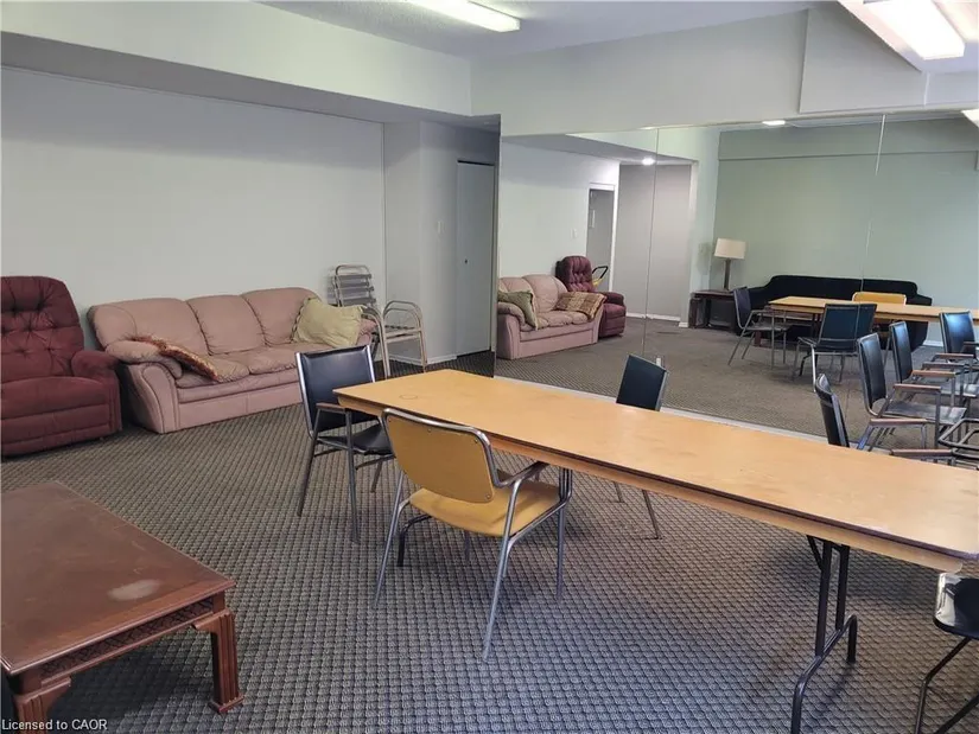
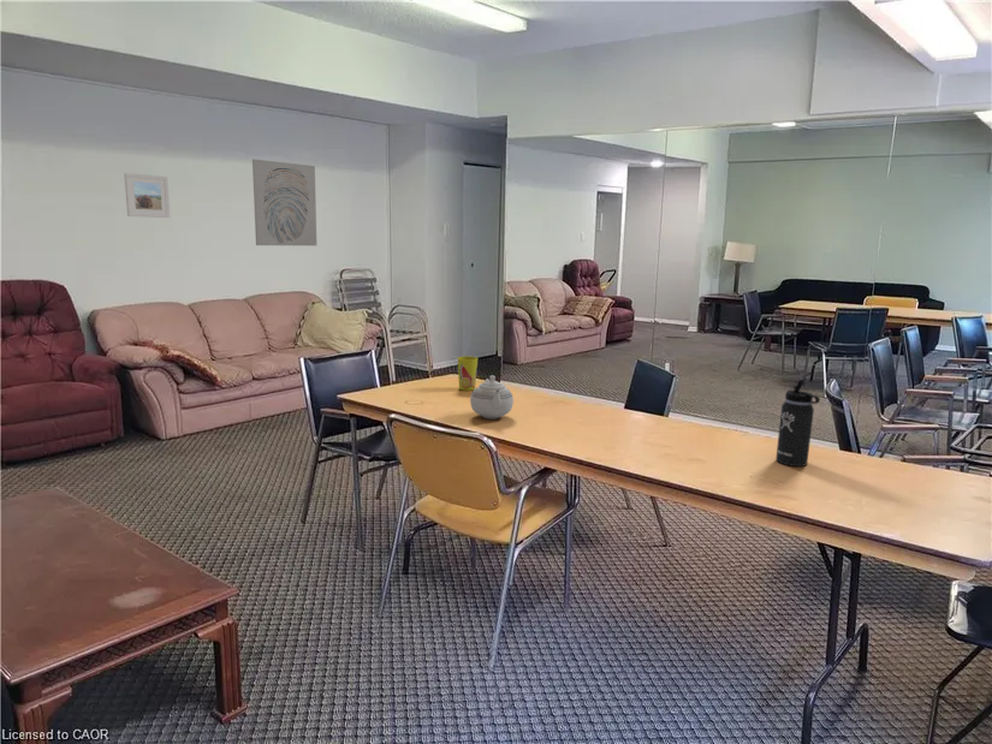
+ wall art (285, 204)
+ thermos bottle (798, 422)
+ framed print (147, 196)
+ teapot (491, 395)
+ cup (467, 373)
